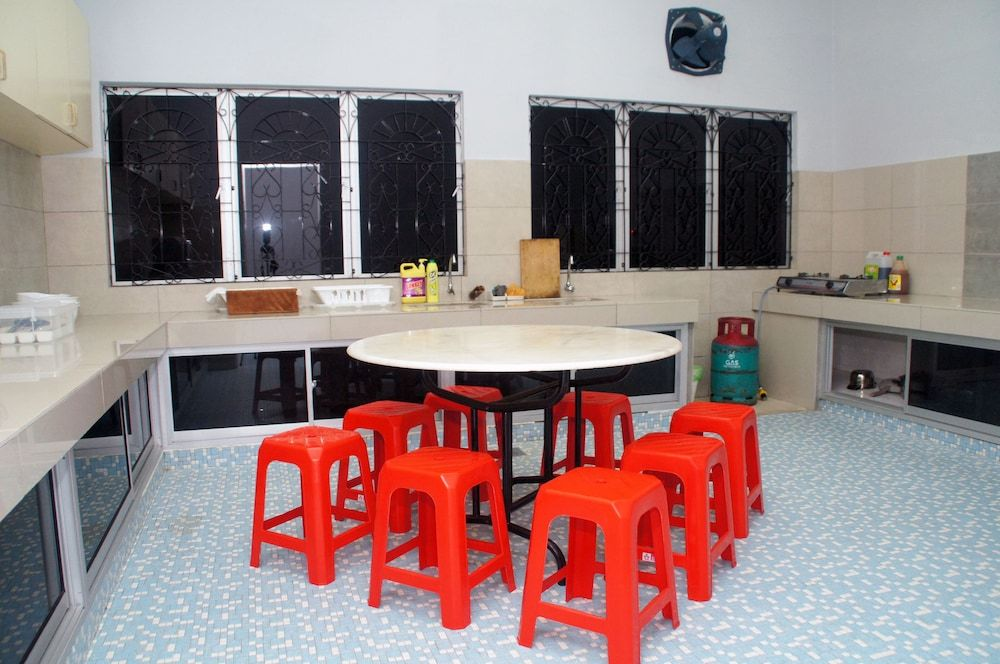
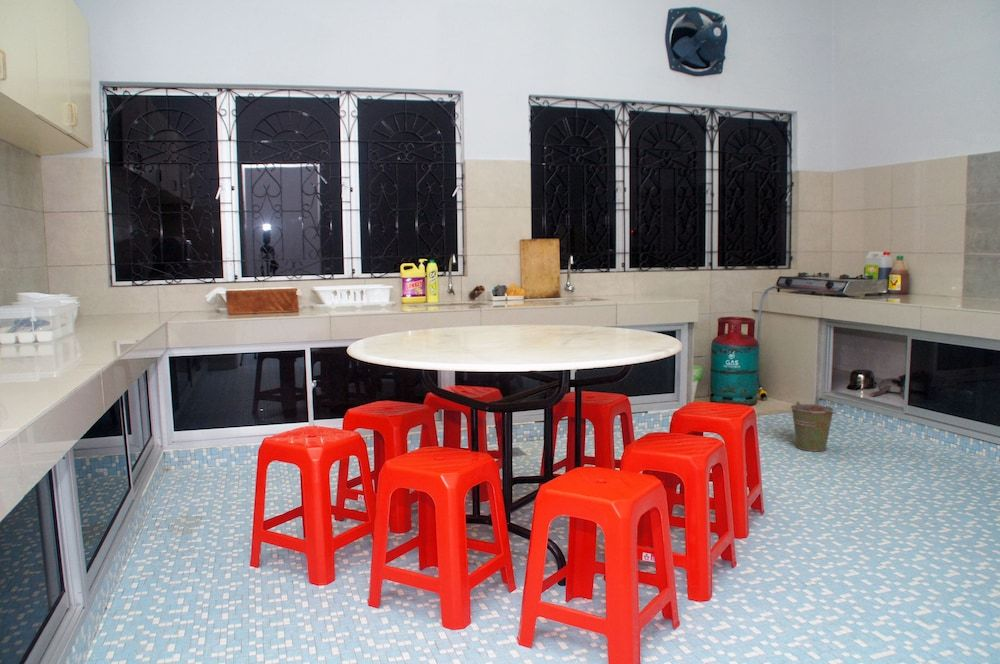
+ bucket (813, 426)
